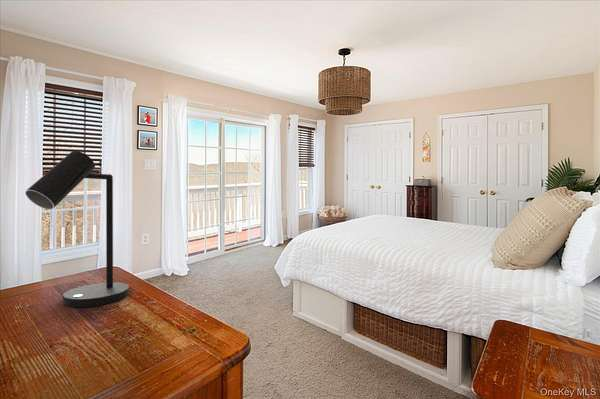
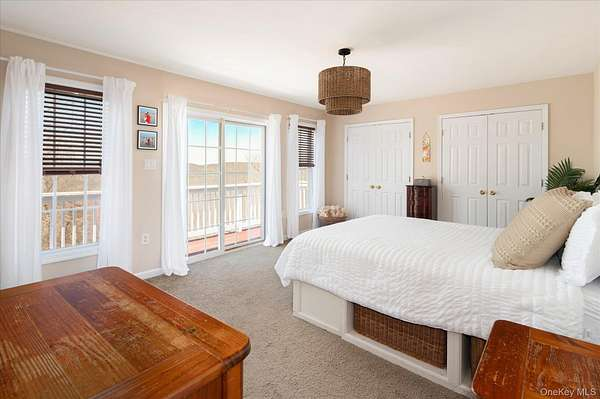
- desk lamp (106, 227)
